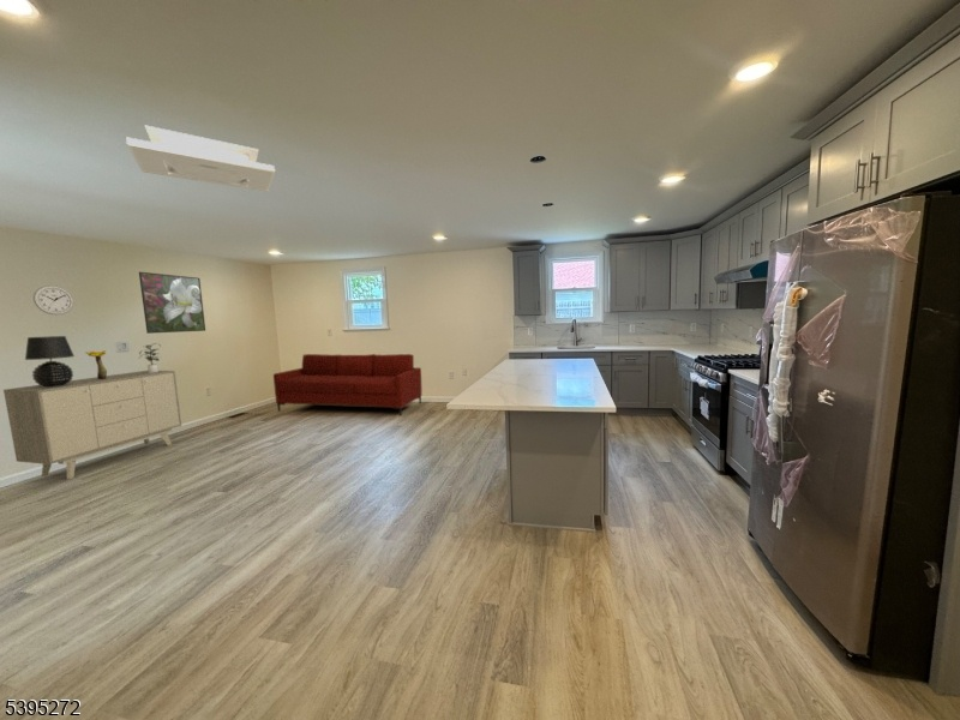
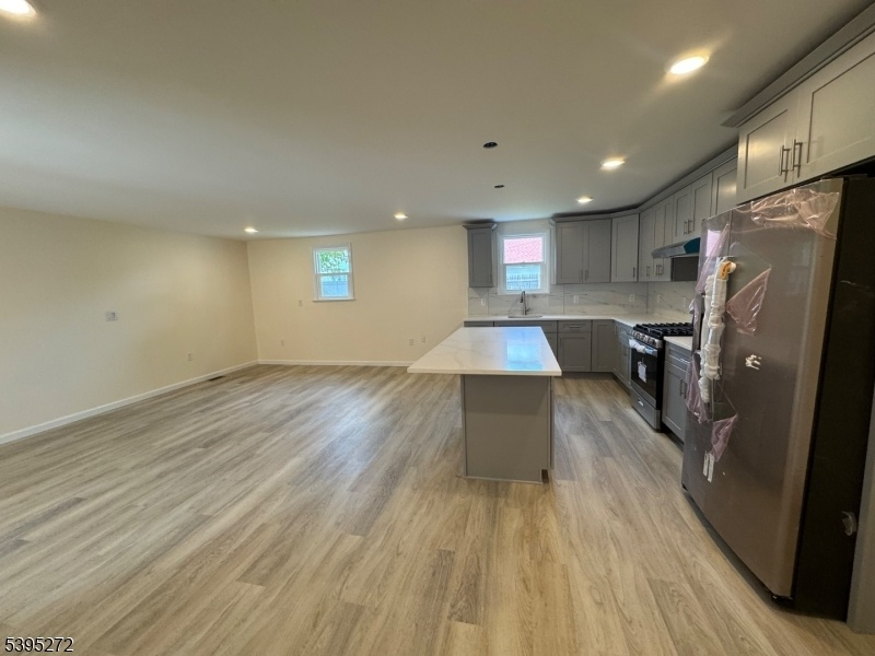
- ceiling light (208, 158)
- wall clock (54, 300)
- table lamp (50, 361)
- sofa (349, 382)
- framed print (174, 304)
- sideboard (107, 419)
- decorative sculpture (97, 365)
- potted plant (148, 358)
